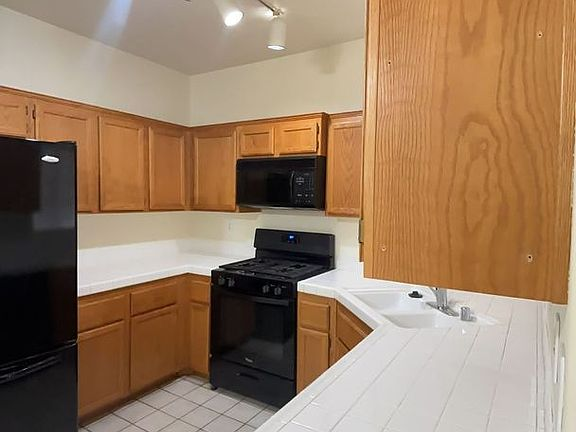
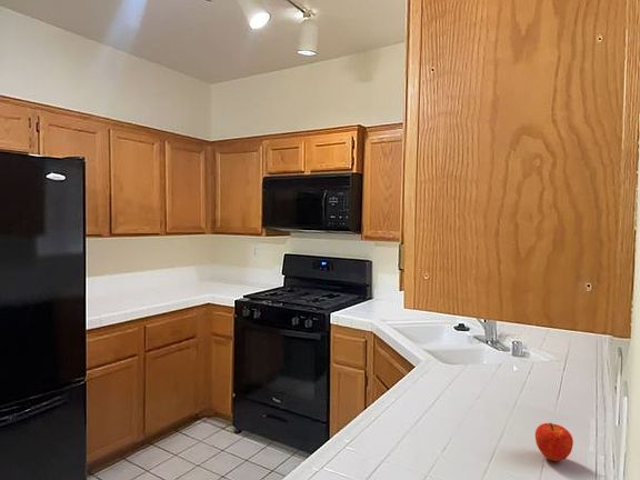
+ fruit (553, 440)
